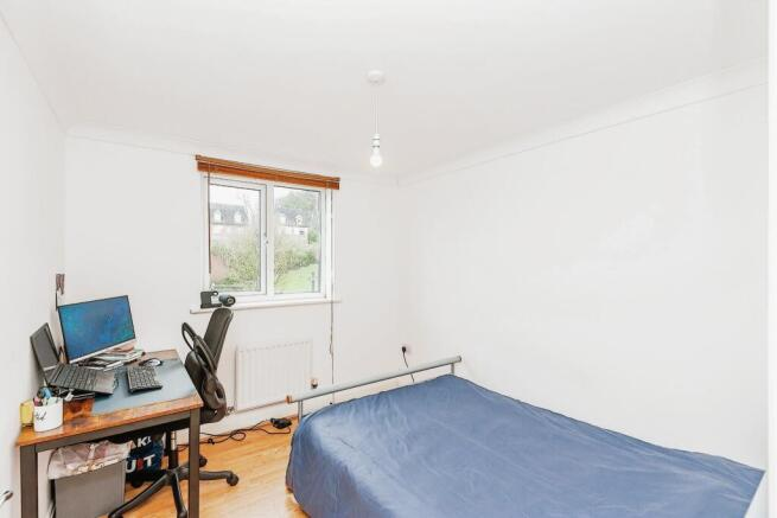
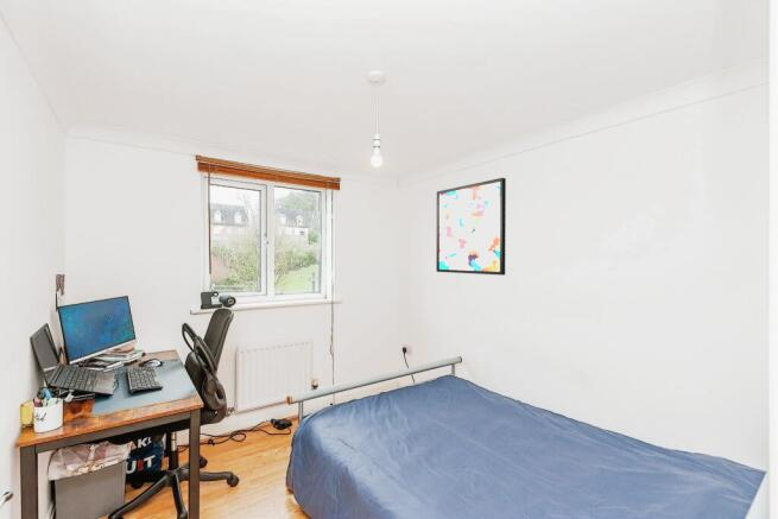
+ wall art (467, 229)
